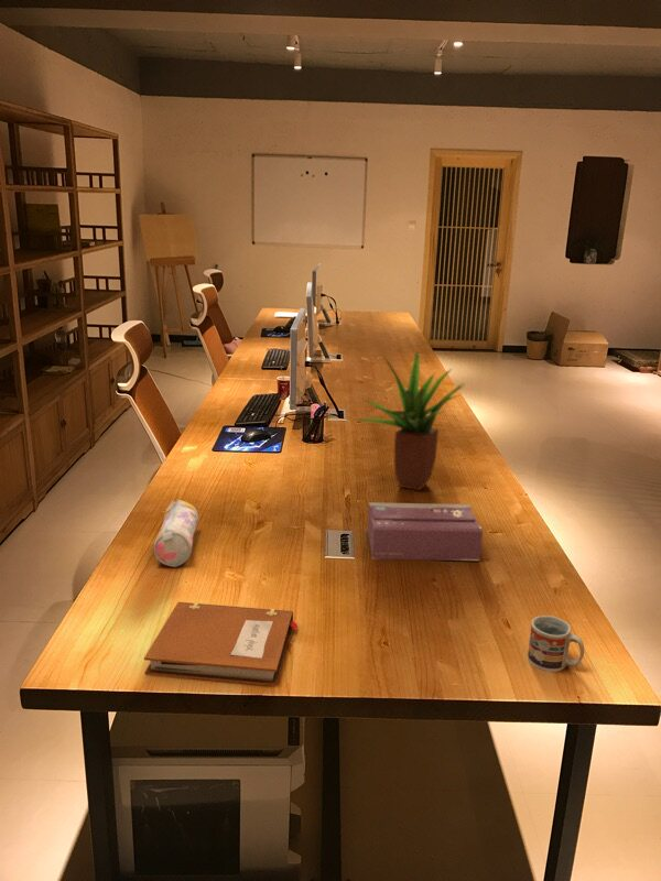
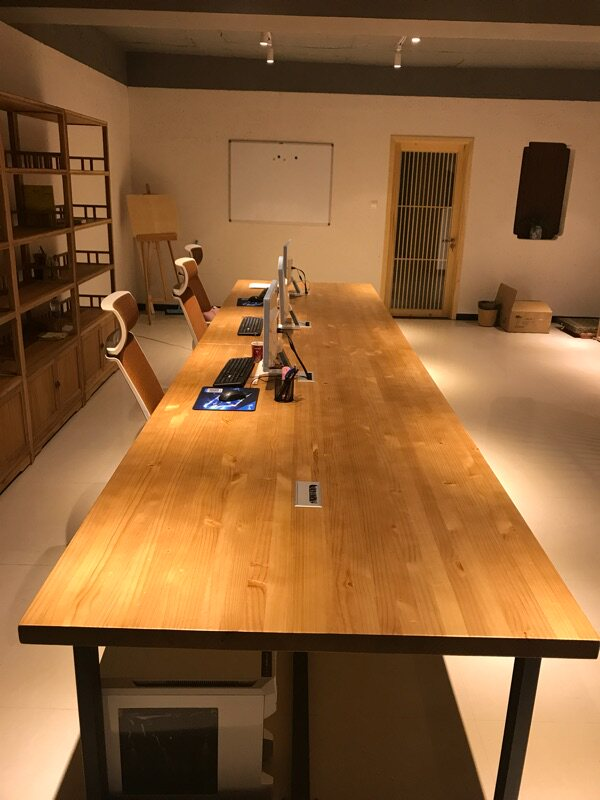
- notebook (227, 640)
- potted plant (408, 423)
- pencil case (176, 531)
- tissue box (422, 530)
- cup (555, 645)
